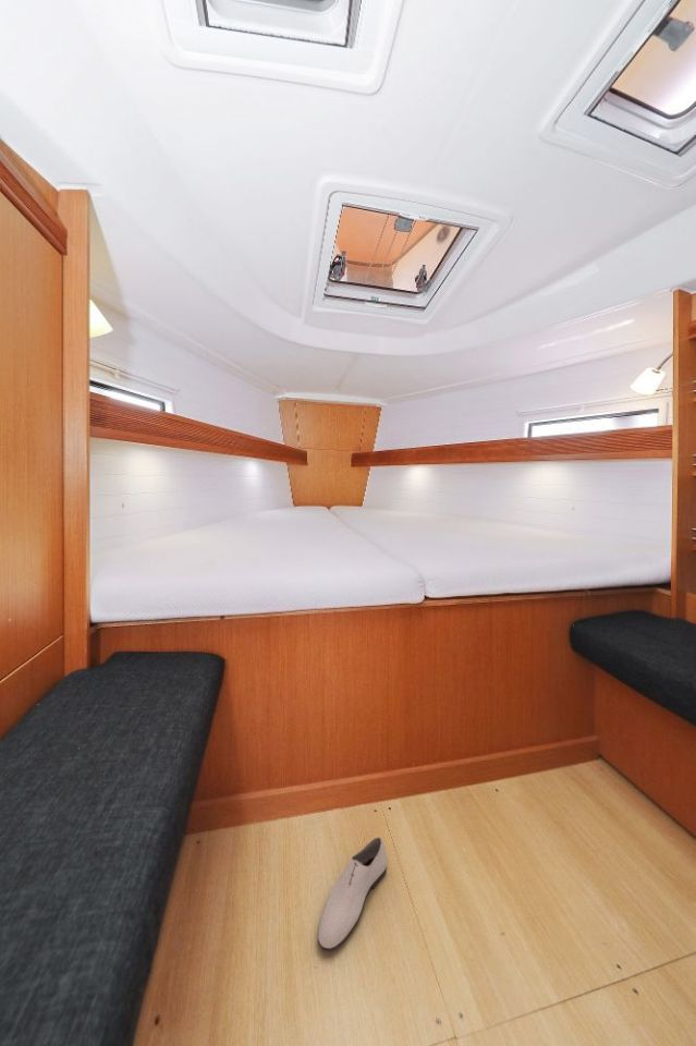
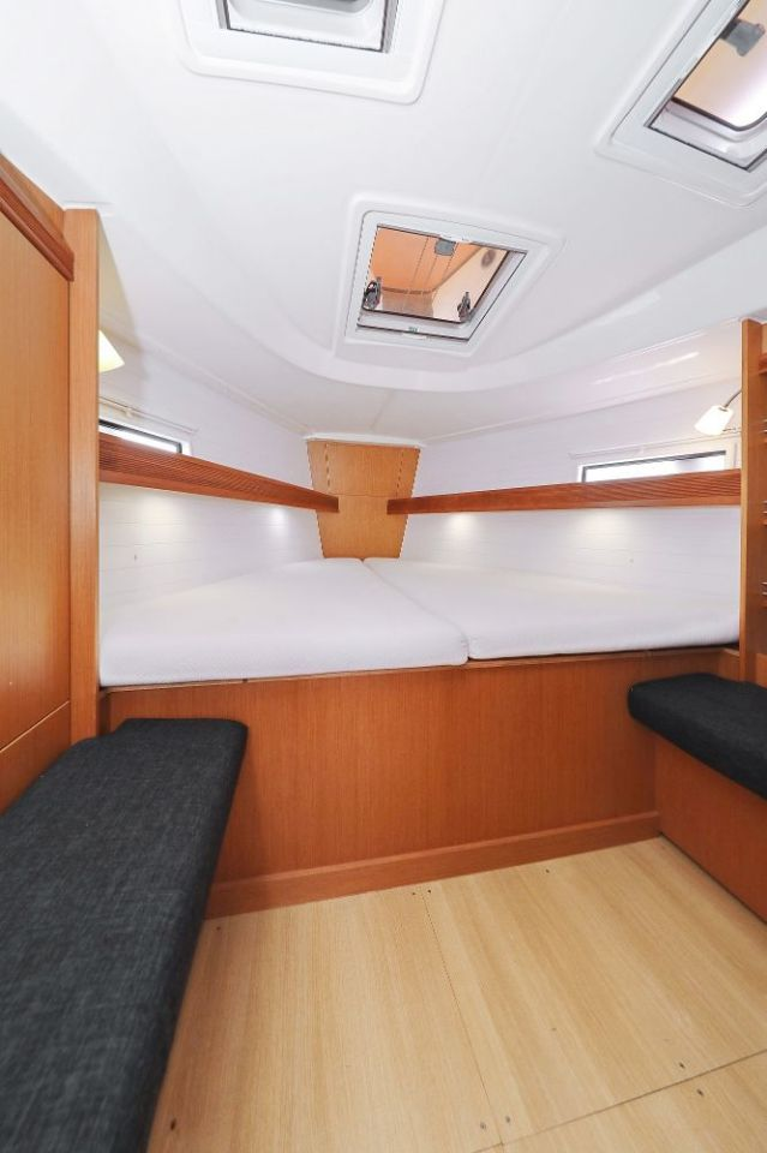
- shoe (351, 880)
